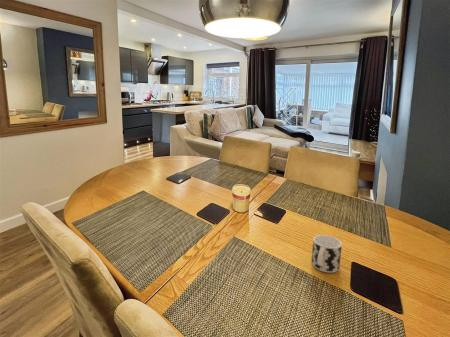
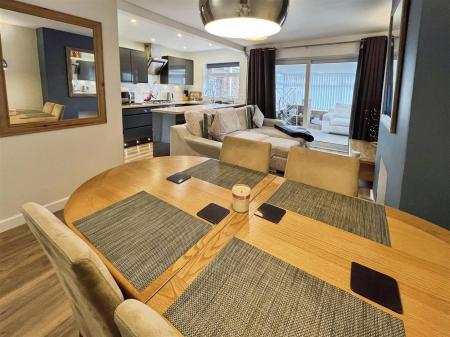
- cup (324, 255)
